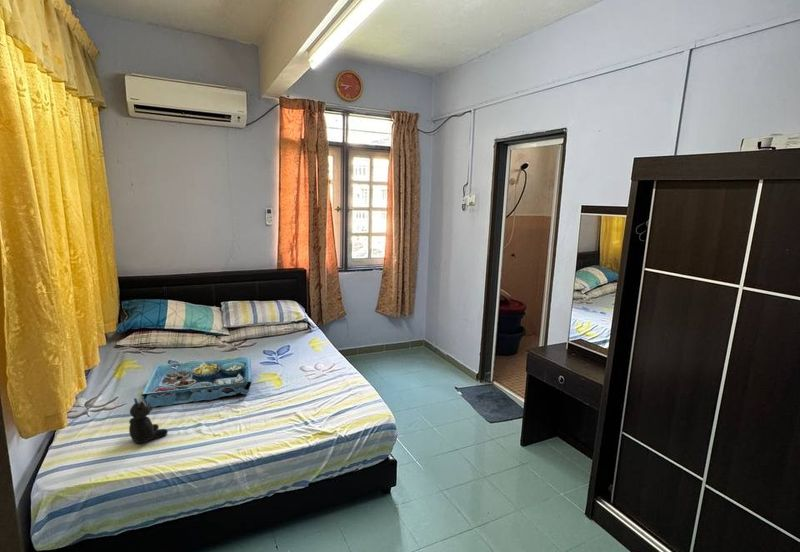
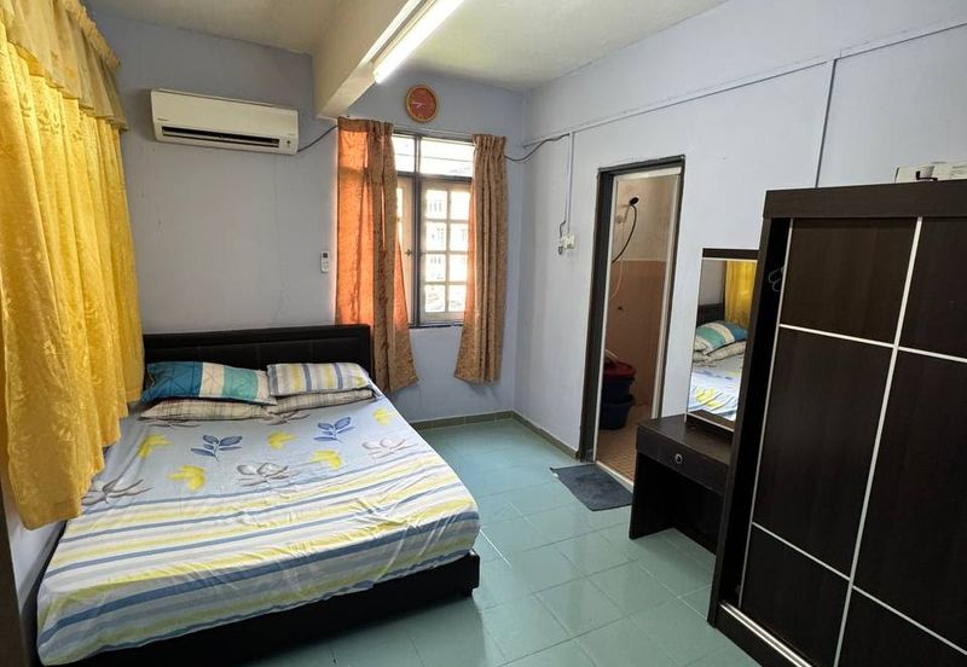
- serving tray (202, 378)
- teddy bear (147, 417)
